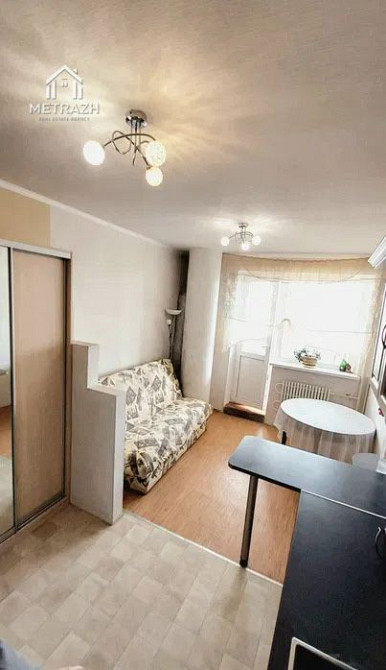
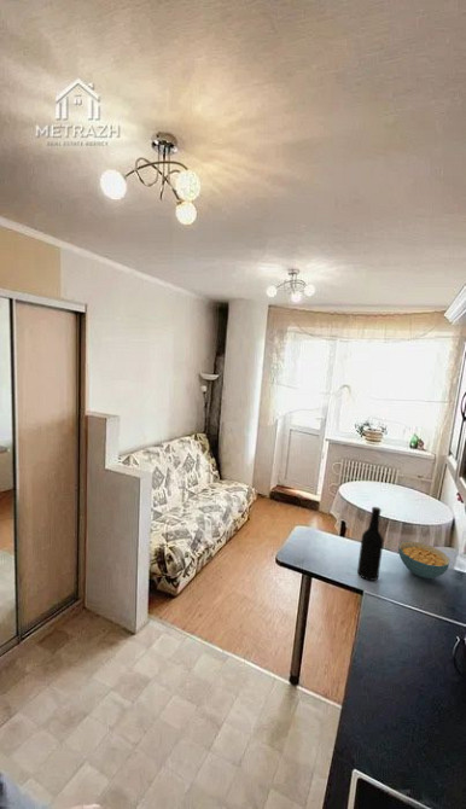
+ cereal bowl (421, 563)
+ bottle (372, 542)
